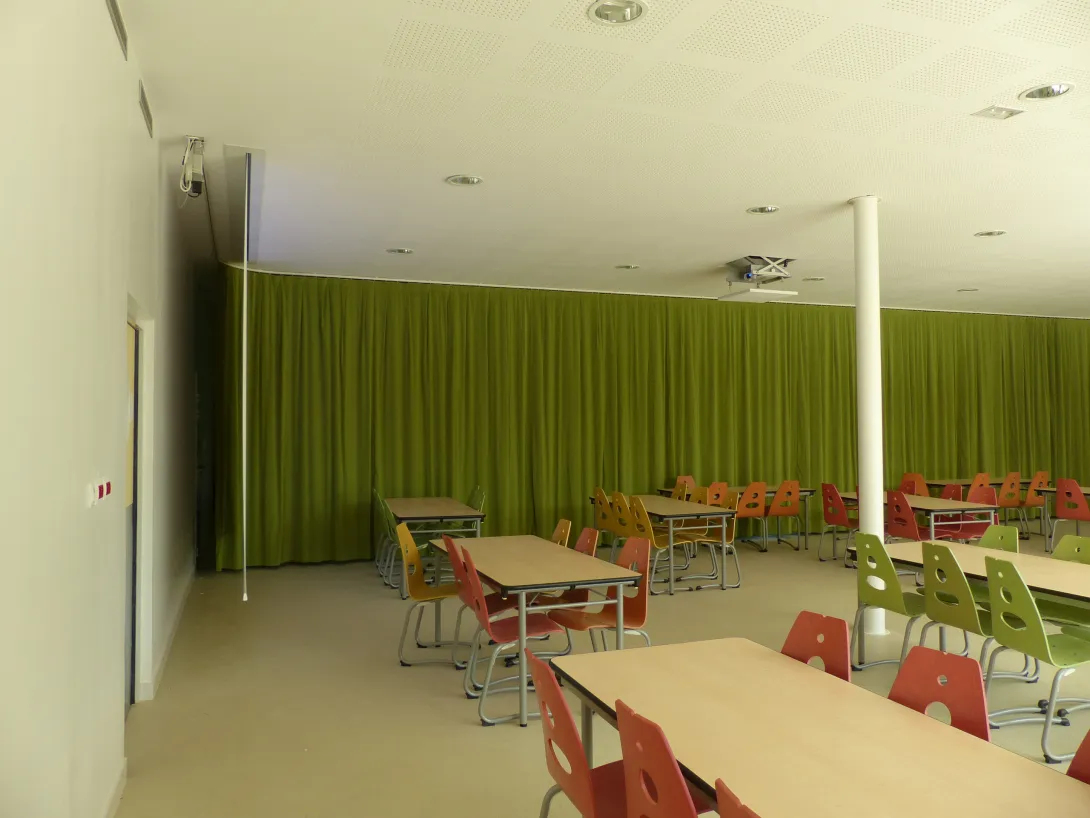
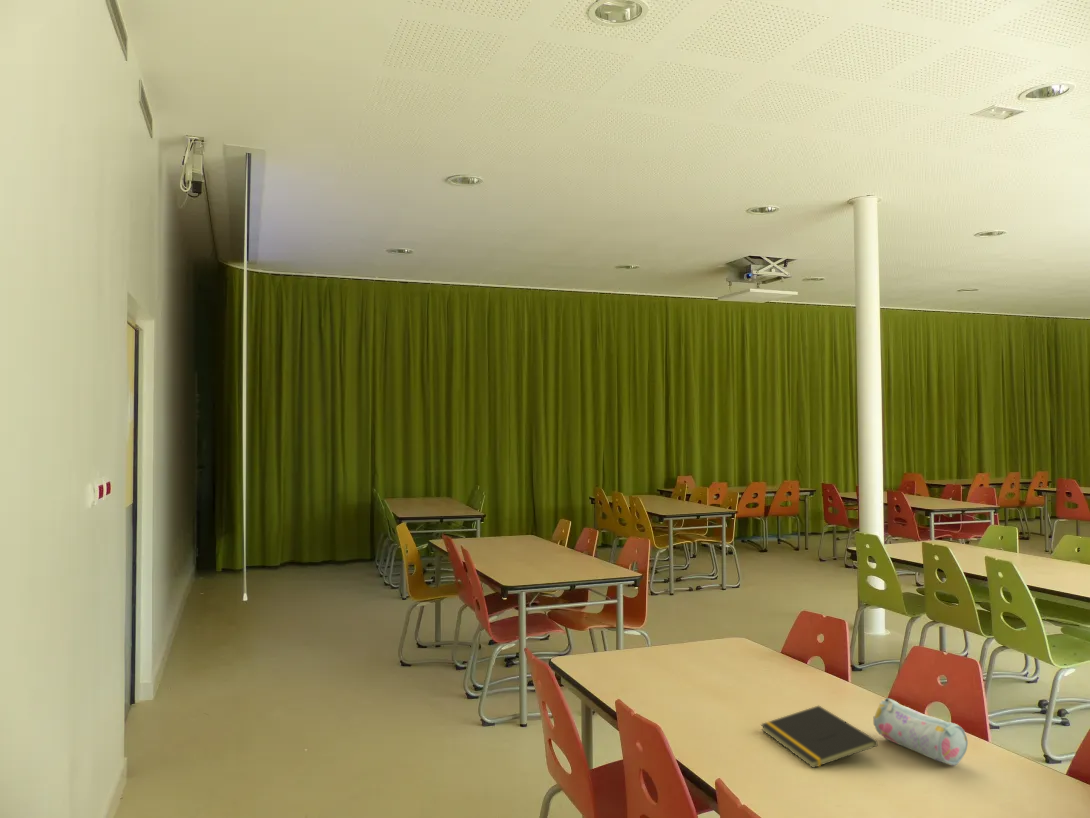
+ pencil case (919, 730)
+ notepad (816, 734)
